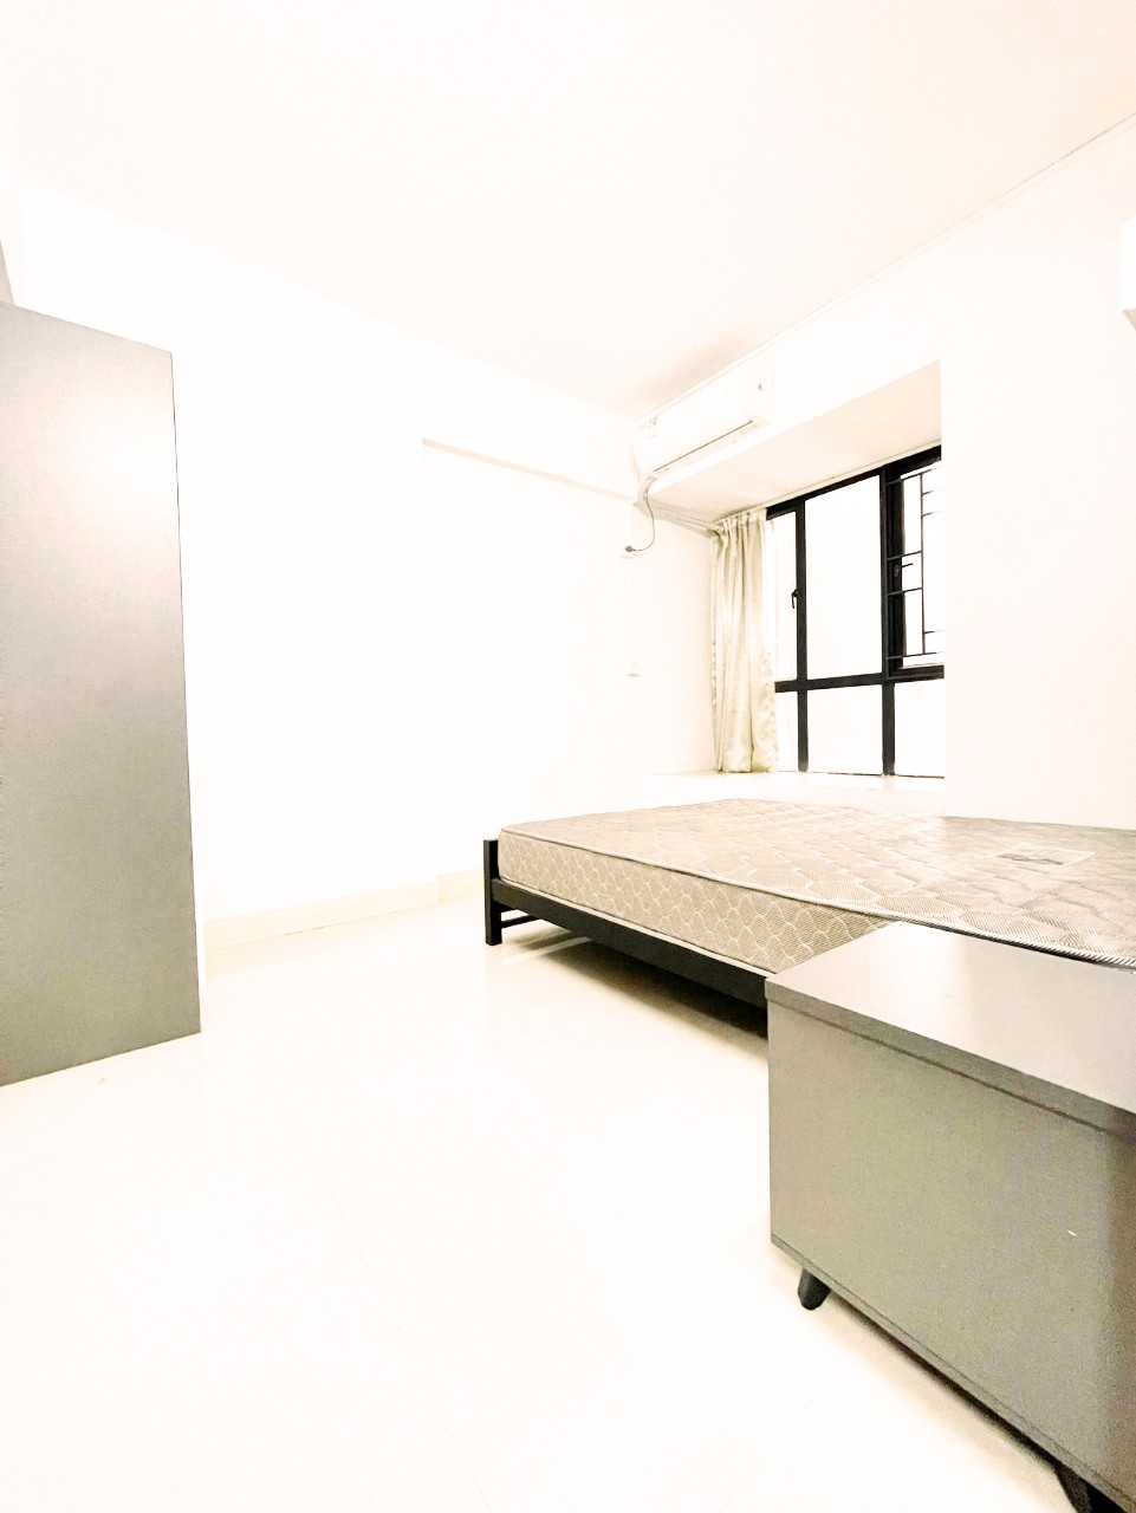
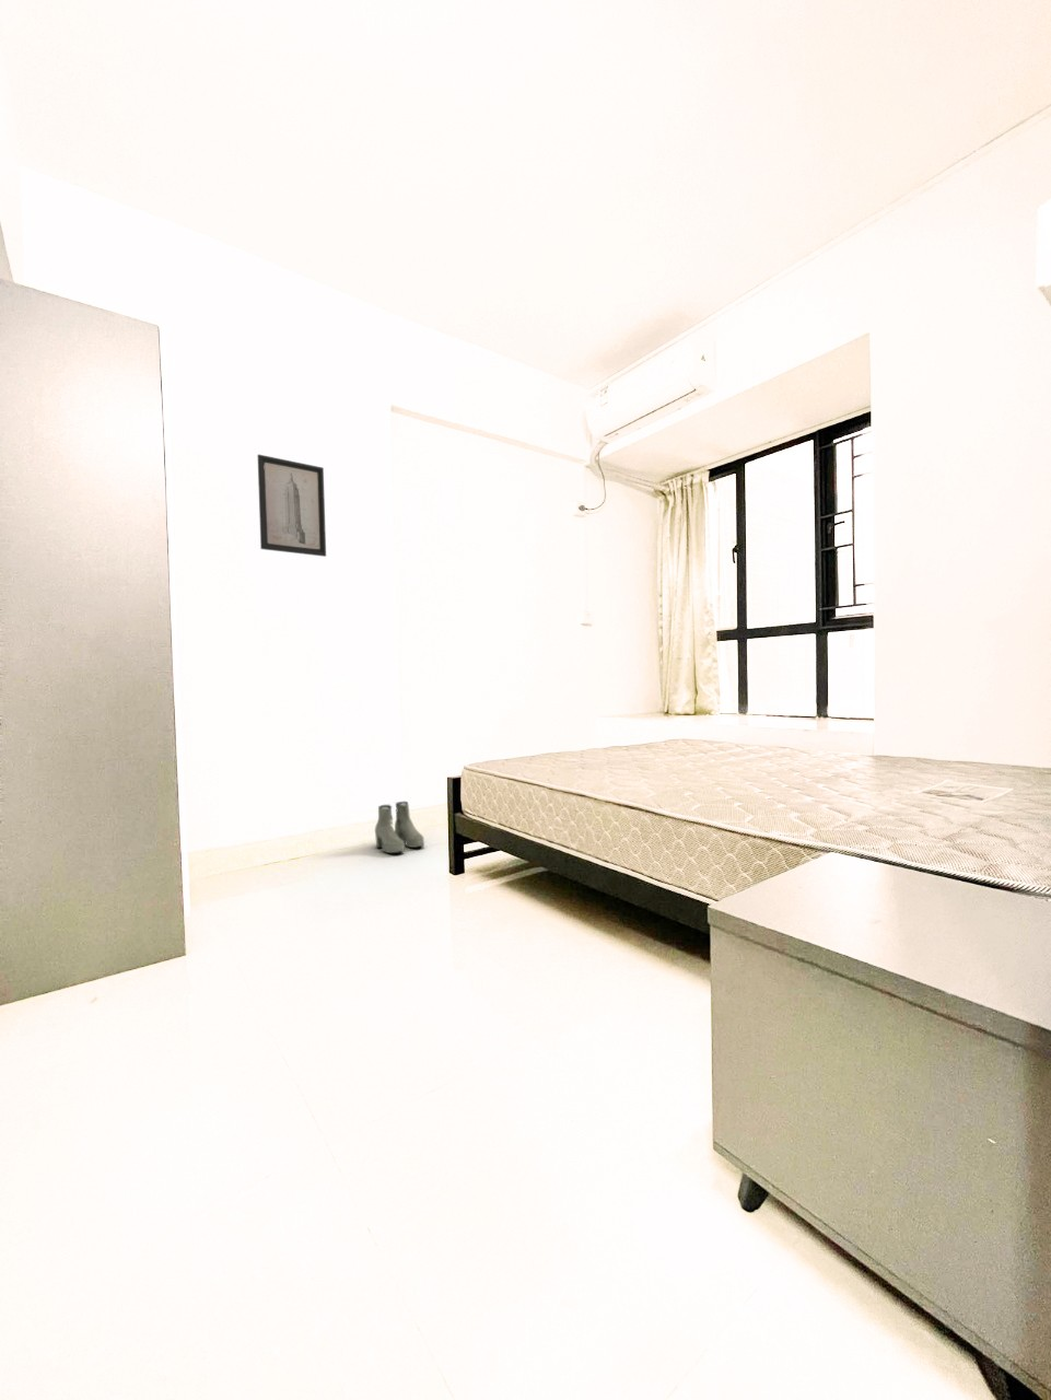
+ boots (399, 826)
+ wall art (291, 507)
